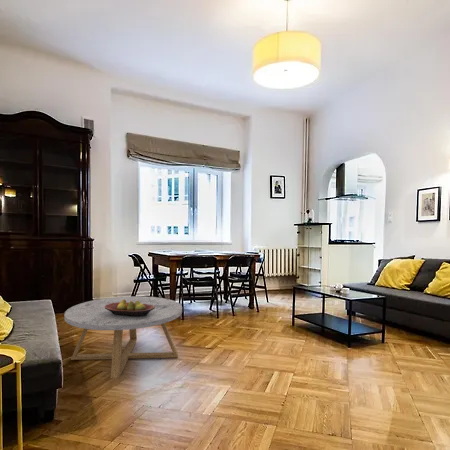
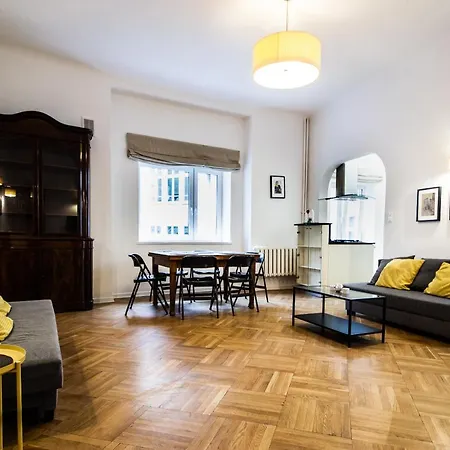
- coffee table (122, 333)
- fruit bowl (129, 306)
